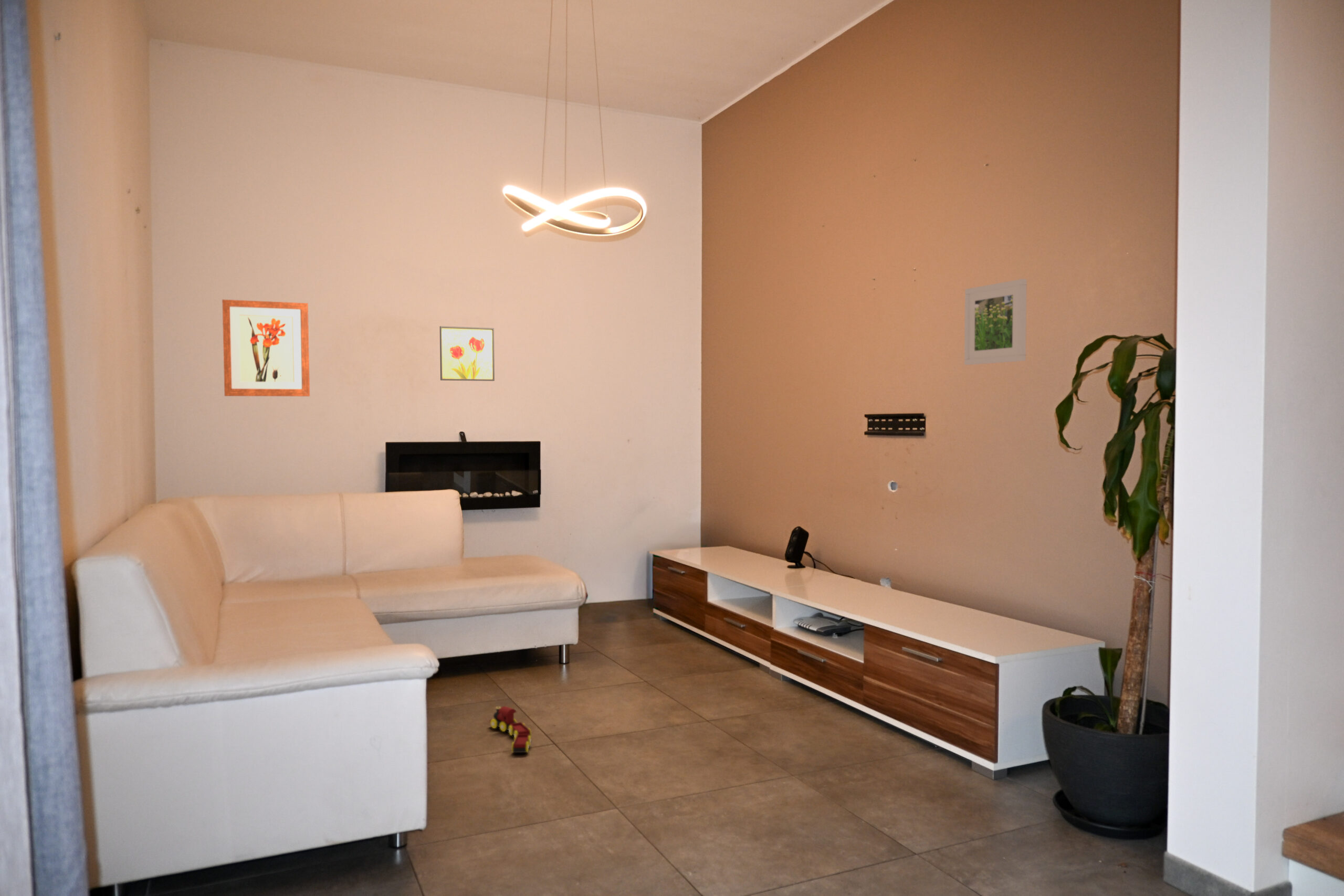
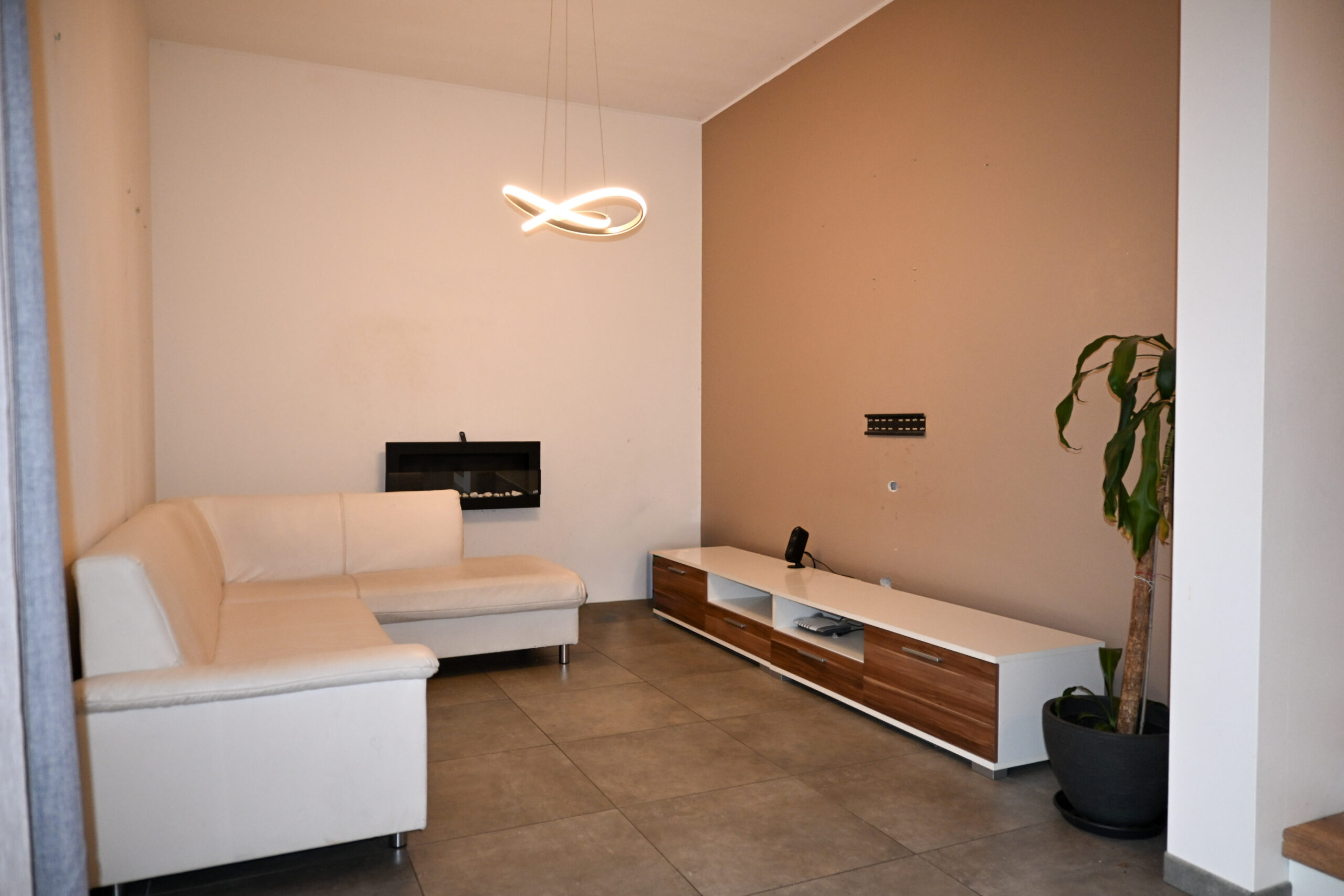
- toy train (513, 727)
- wall art (267, 349)
- wall art (467, 354)
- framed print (994, 323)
